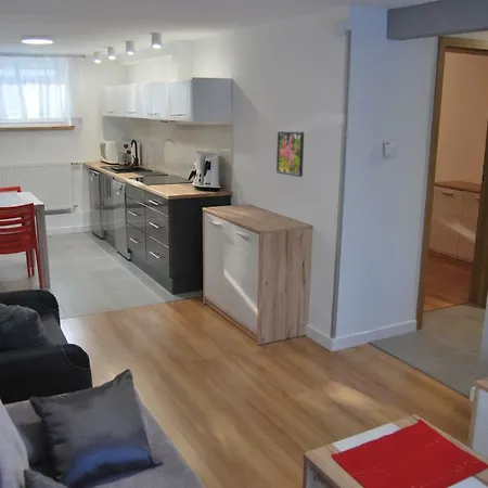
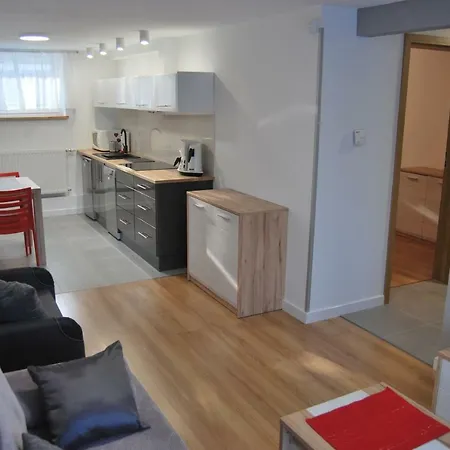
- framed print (290, 153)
